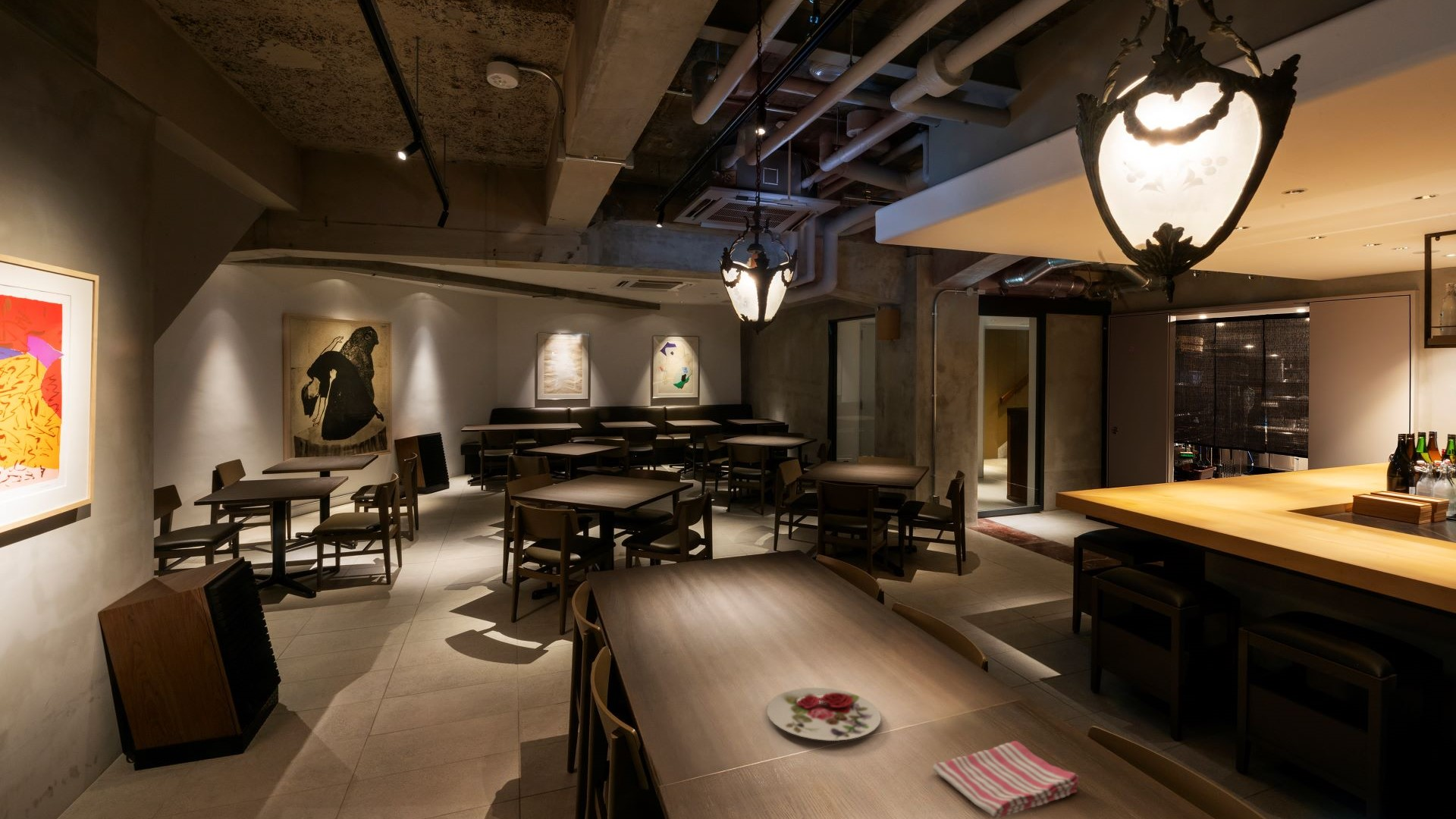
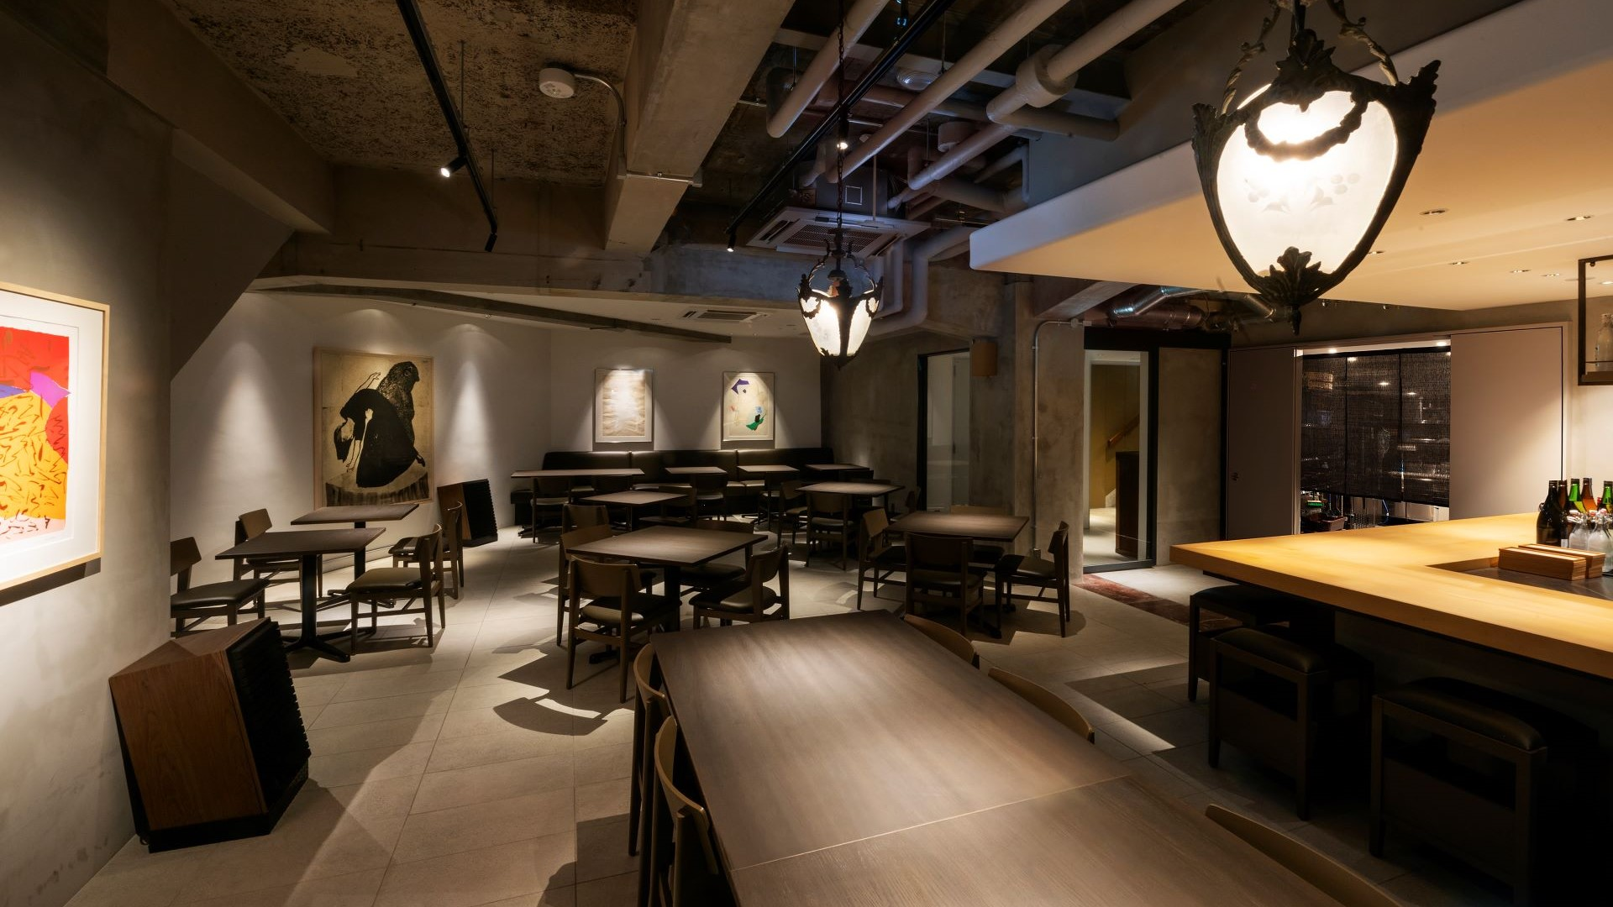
- plate (823, 711)
- dish towel (1004, 774)
